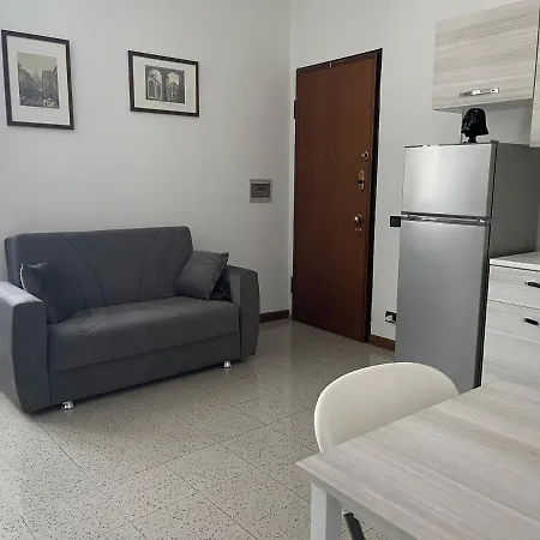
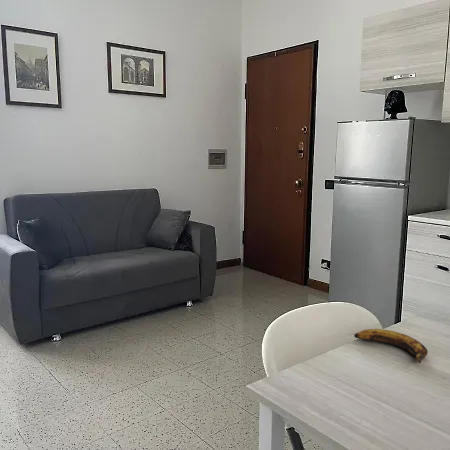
+ banana (392, 343)
